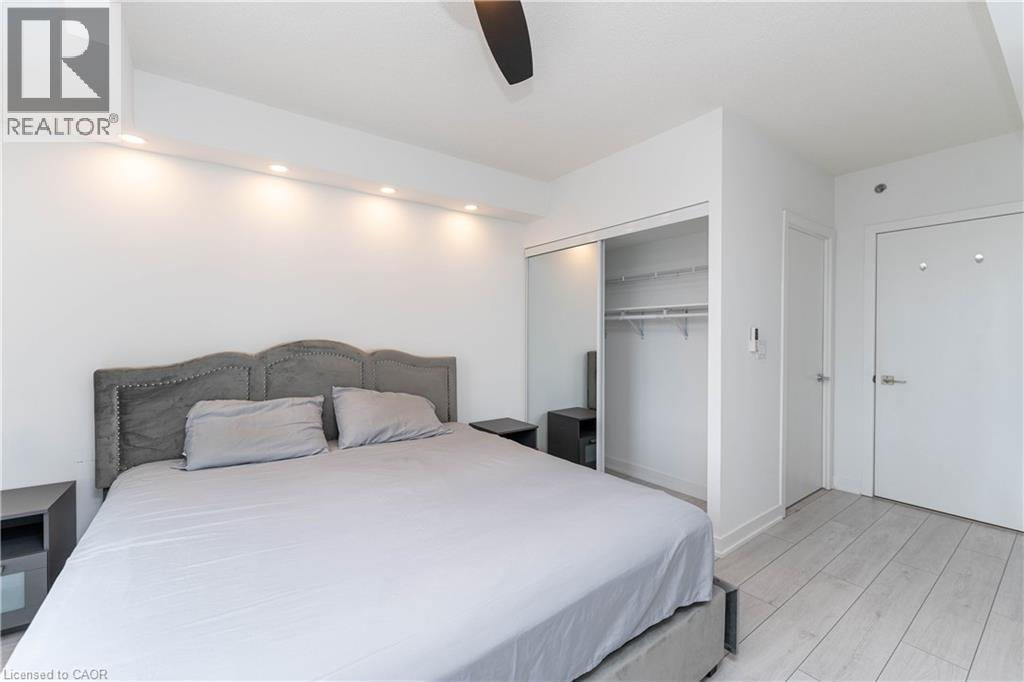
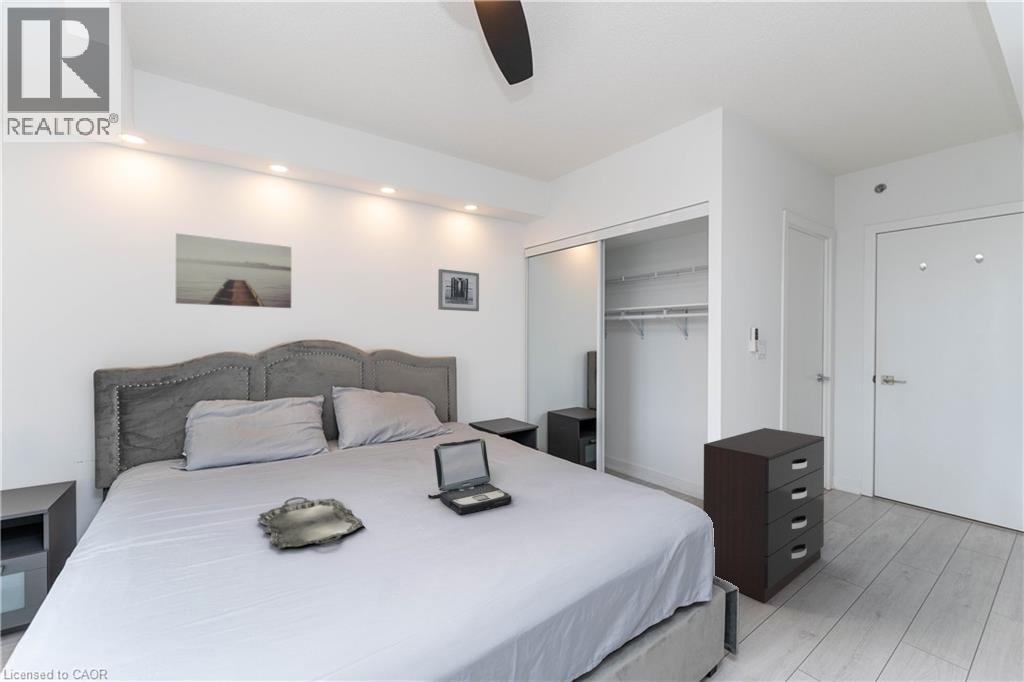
+ dresser (768, 504)
+ serving tray (309, 520)
+ wall art (237, 273)
+ laptop (470, 472)
+ wall art (459, 290)
